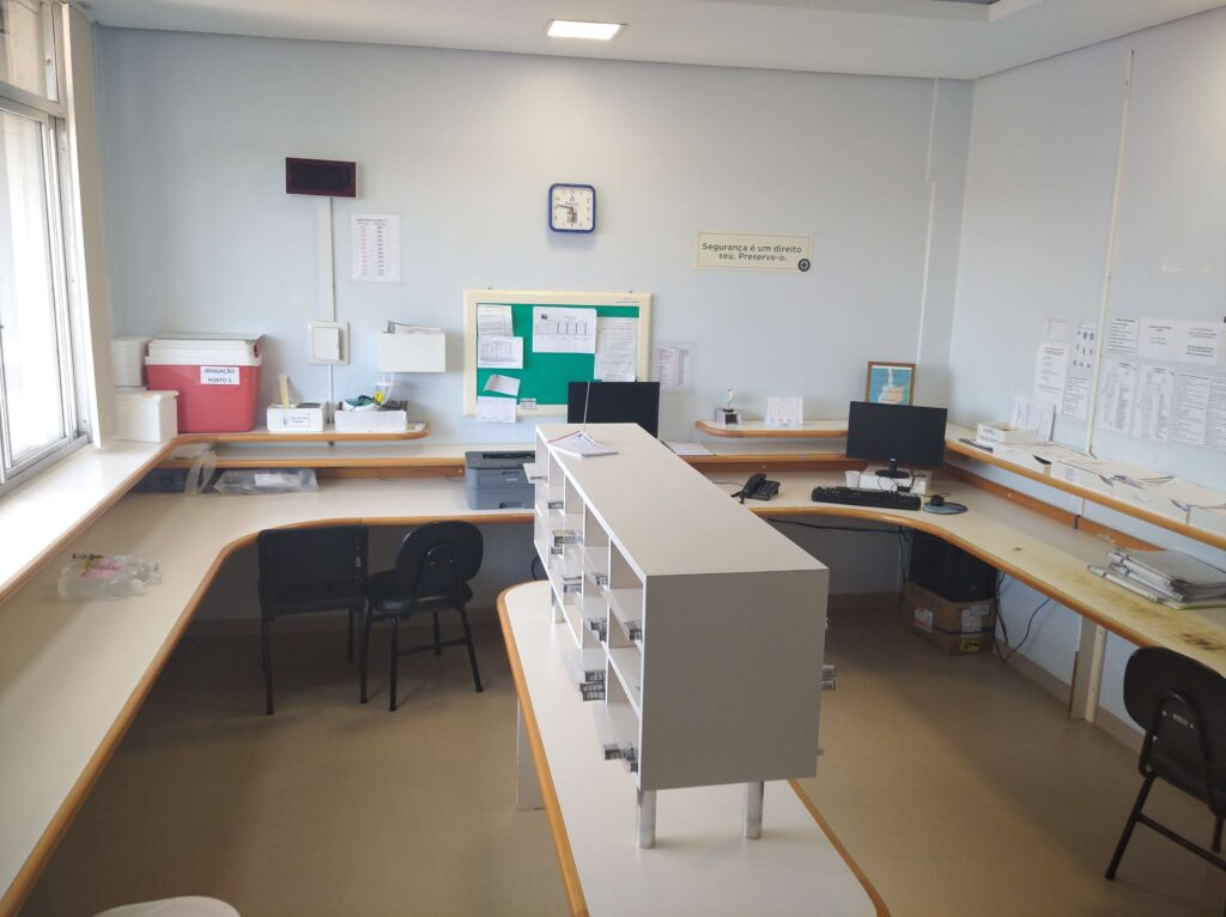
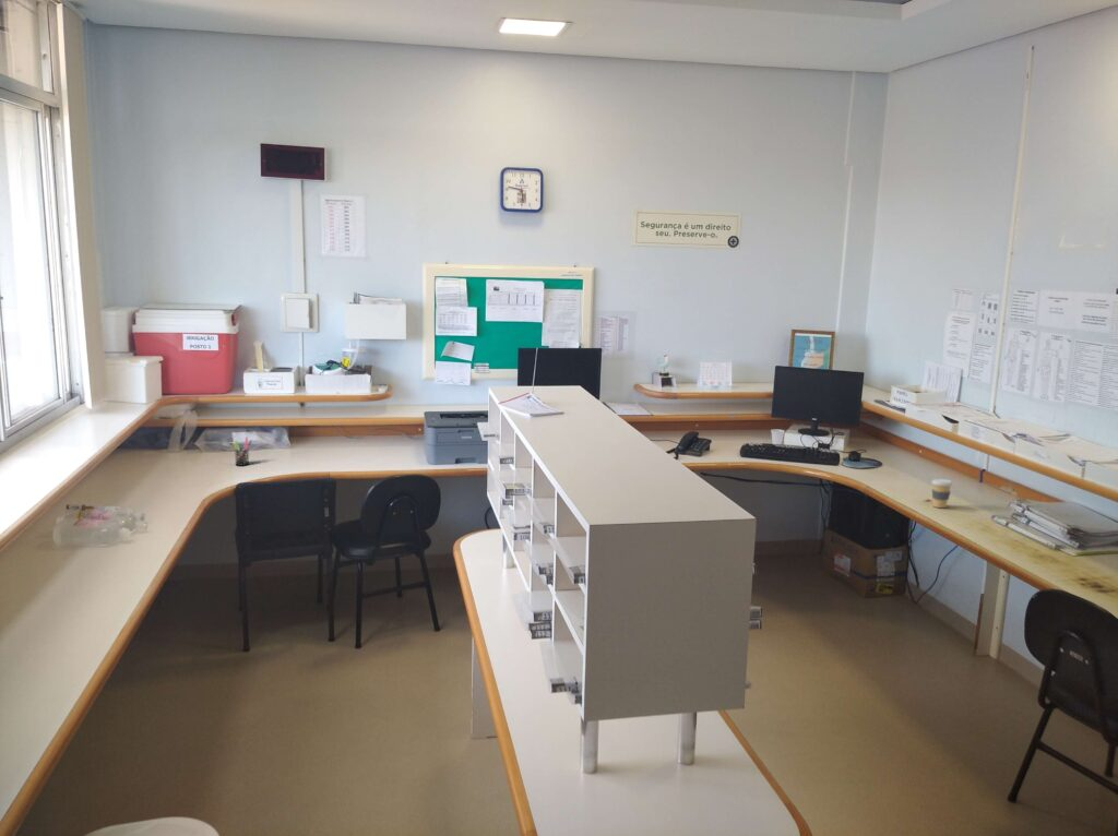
+ pen holder (241, 451)
+ coffee cup (940, 493)
